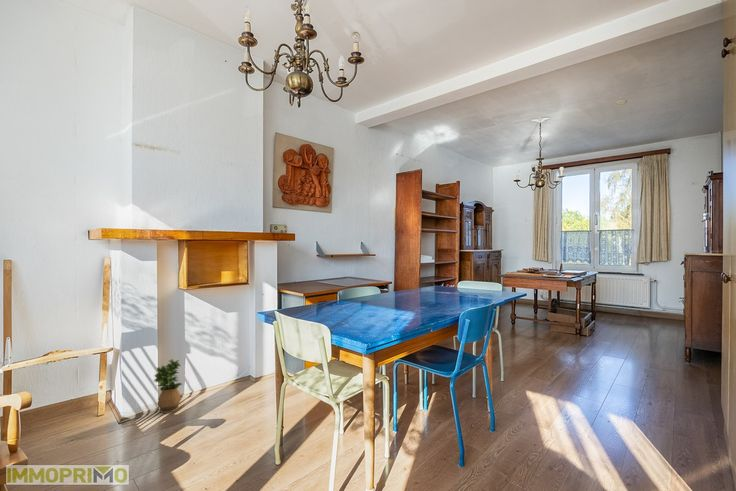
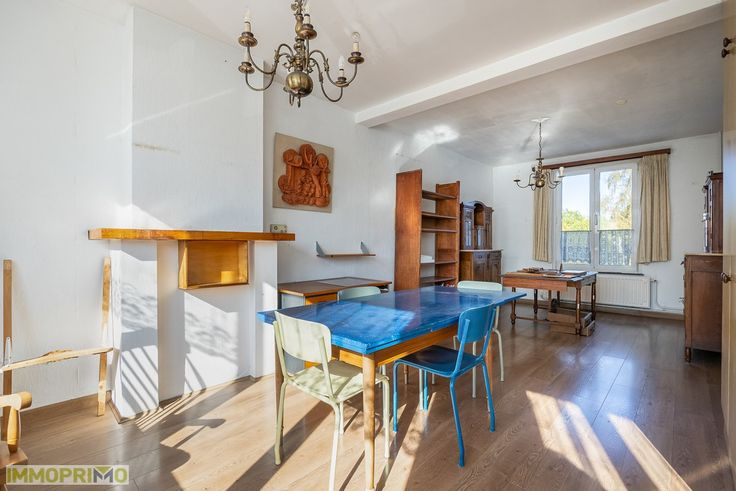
- potted plant (166, 385)
